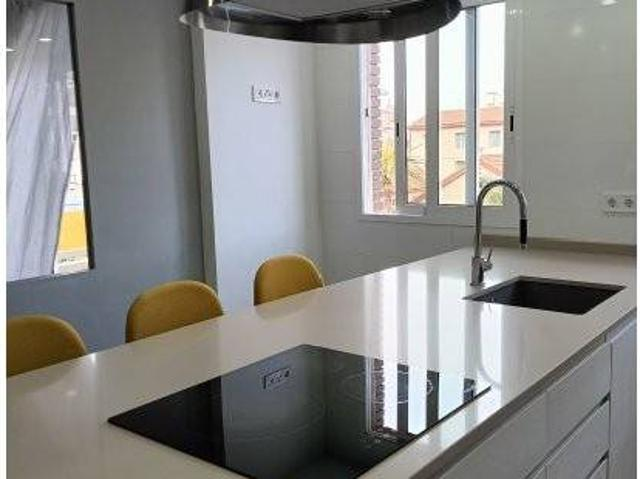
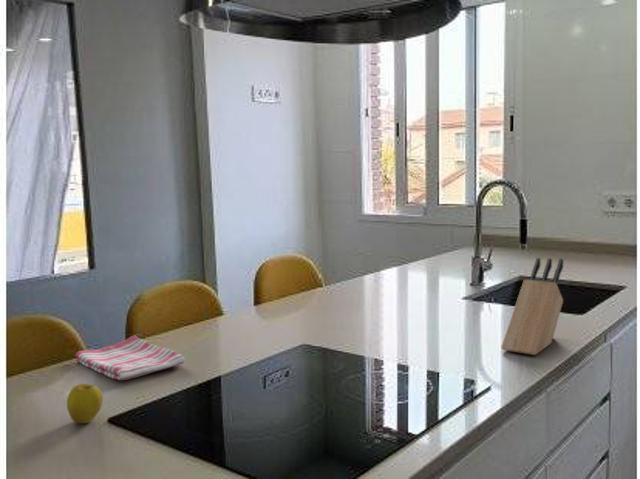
+ dish towel (128, 356)
+ apple (84, 402)
+ knife block (535, 302)
